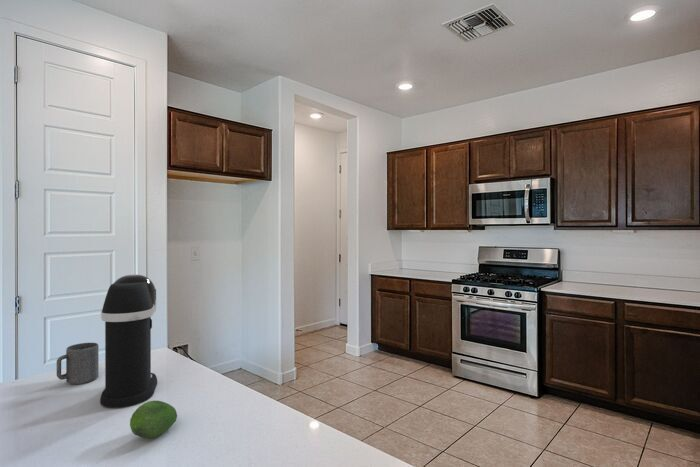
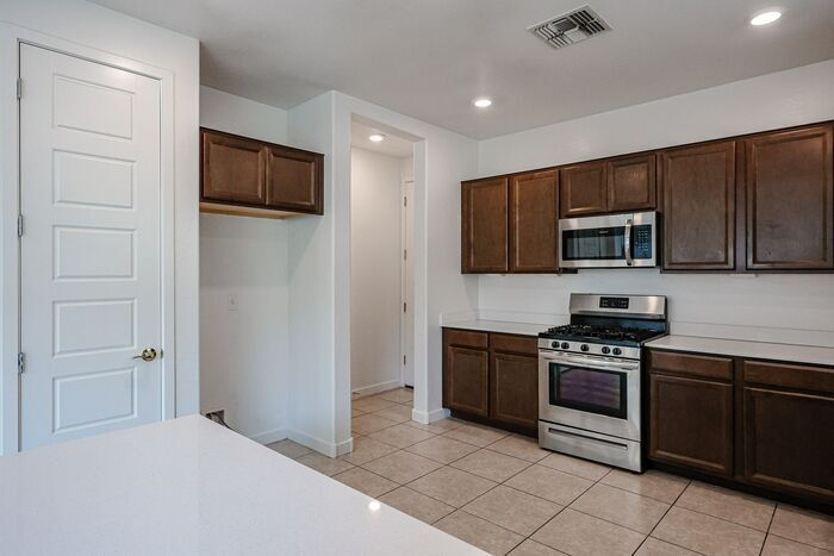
- mug (77, 364)
- fruit (155, 417)
- coffee maker (130, 334)
